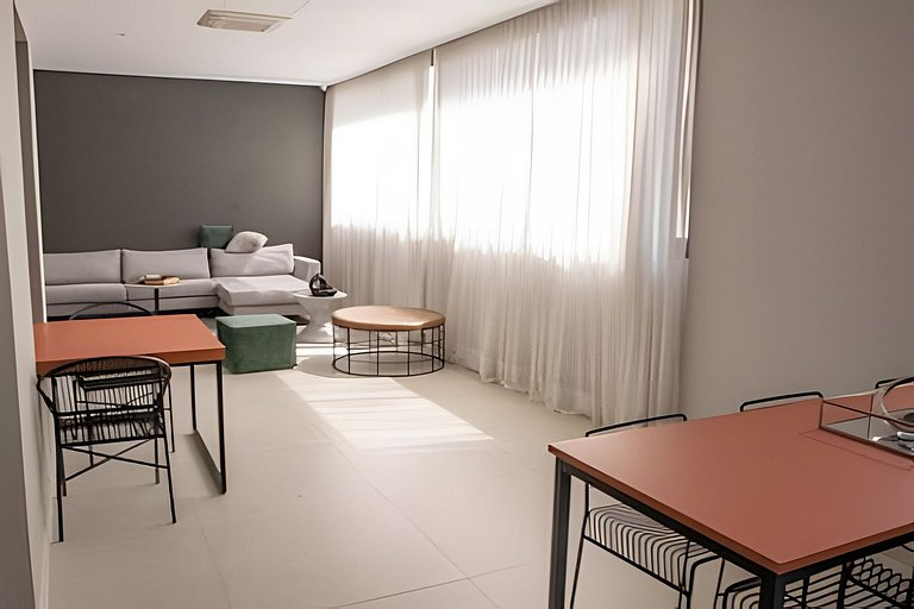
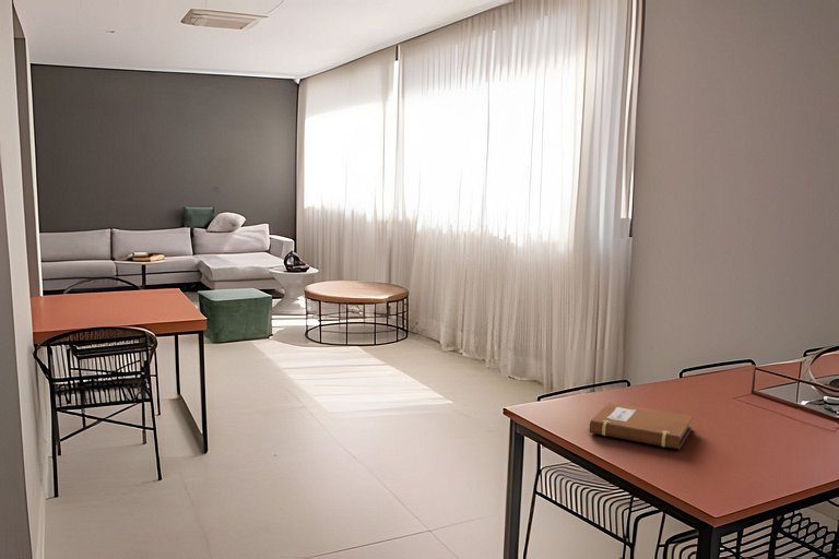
+ notebook (638, 425)
